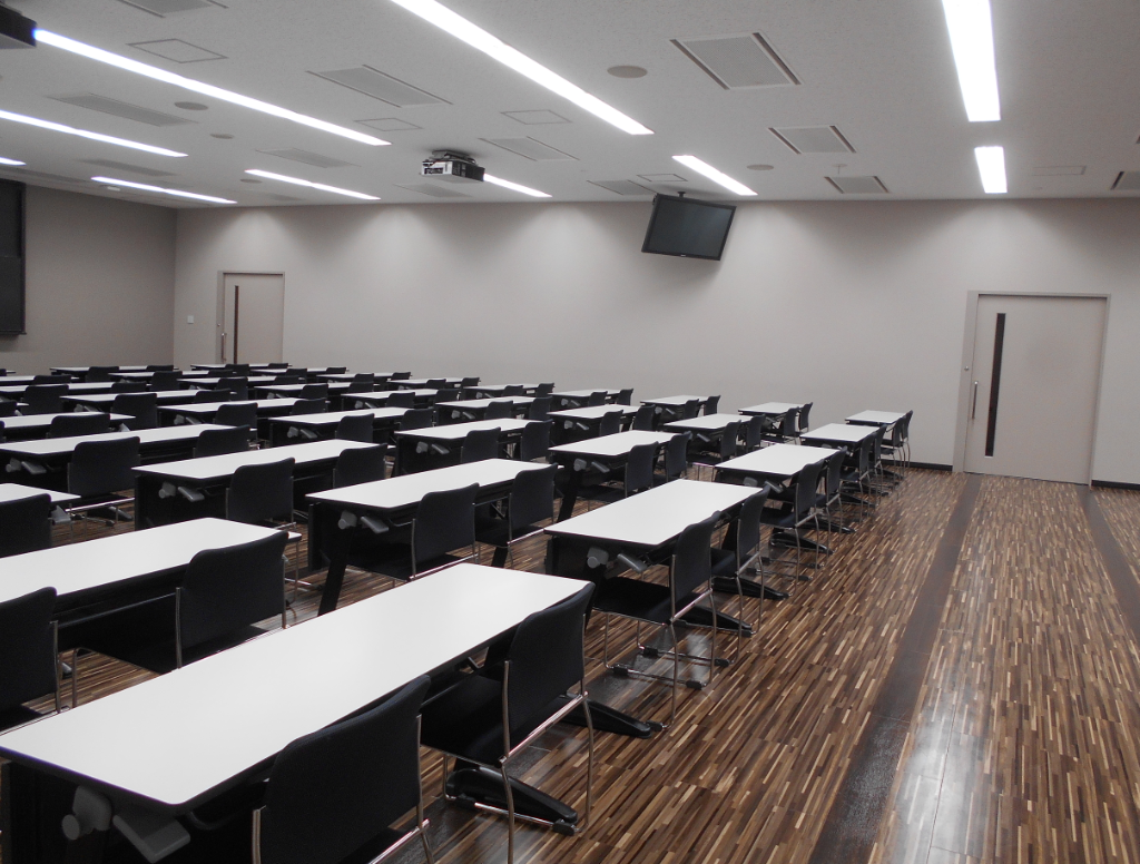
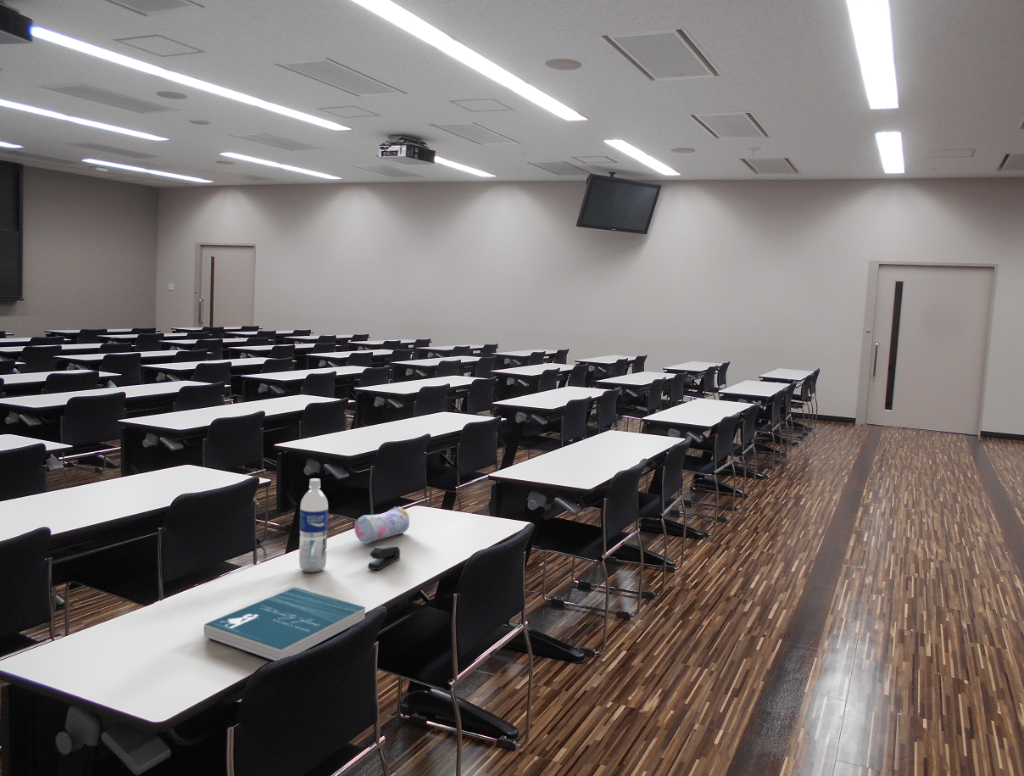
+ water bottle (313, 524)
+ book (287, 621)
+ stapler (384, 554)
+ pencil case (382, 524)
